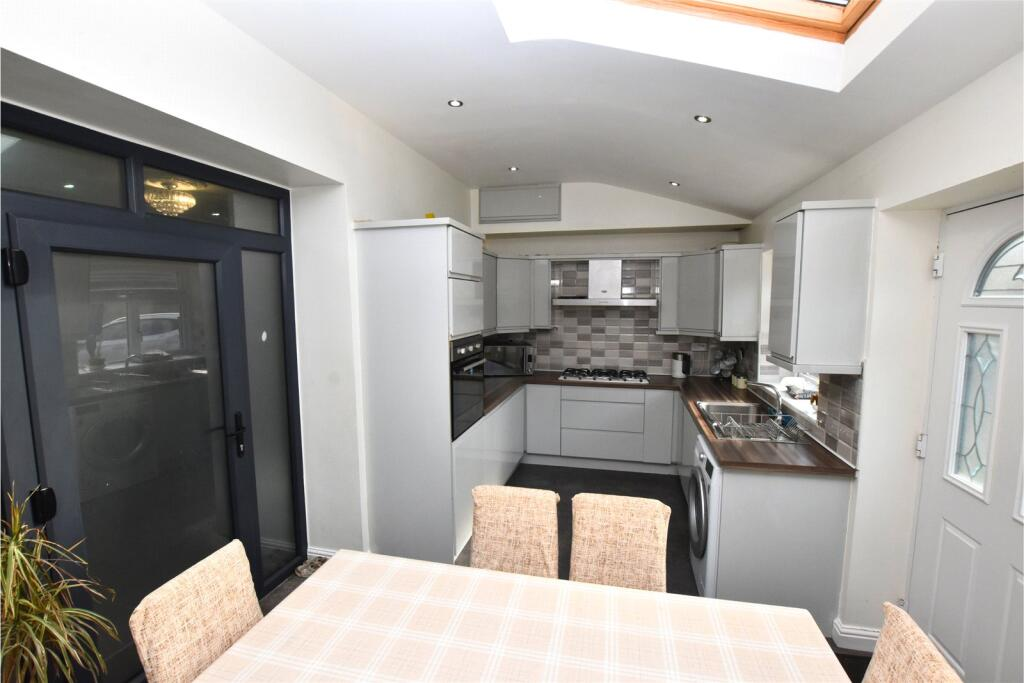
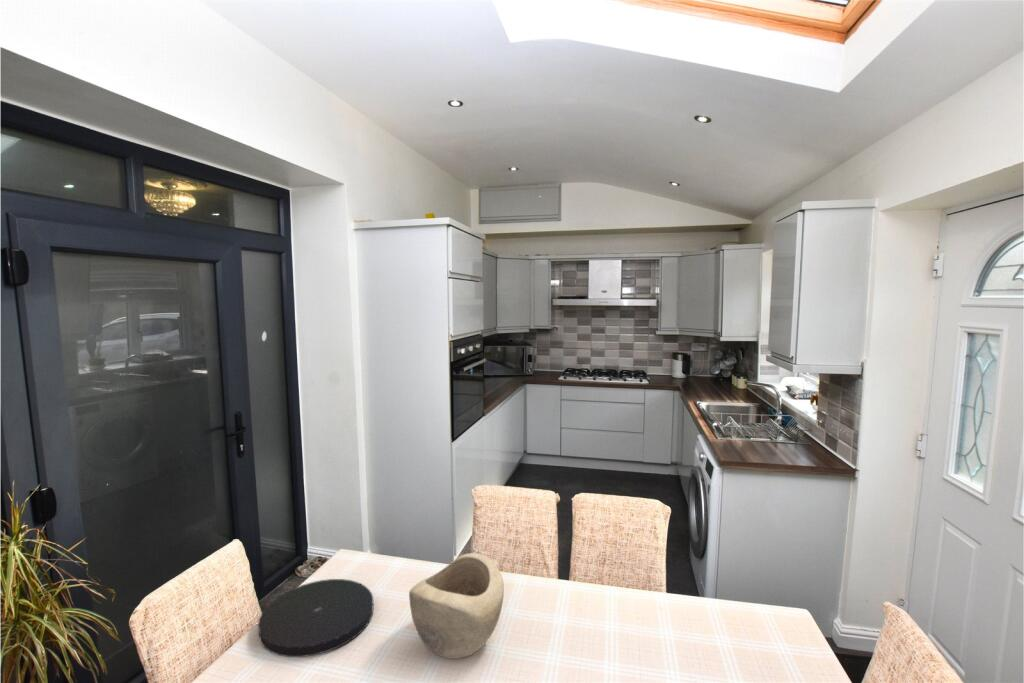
+ plate (318, 613)
+ decorative bowl (457, 606)
